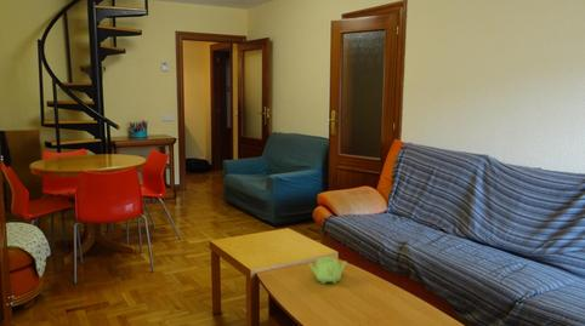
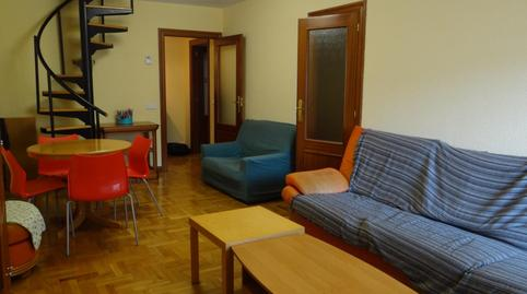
- teapot (326, 268)
